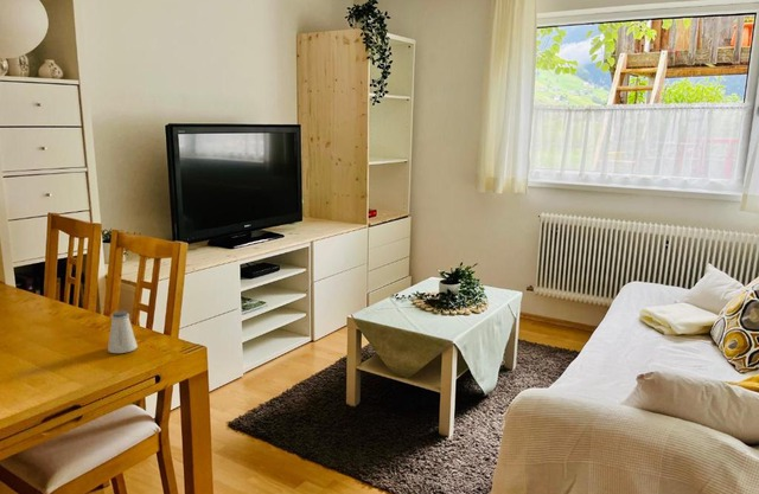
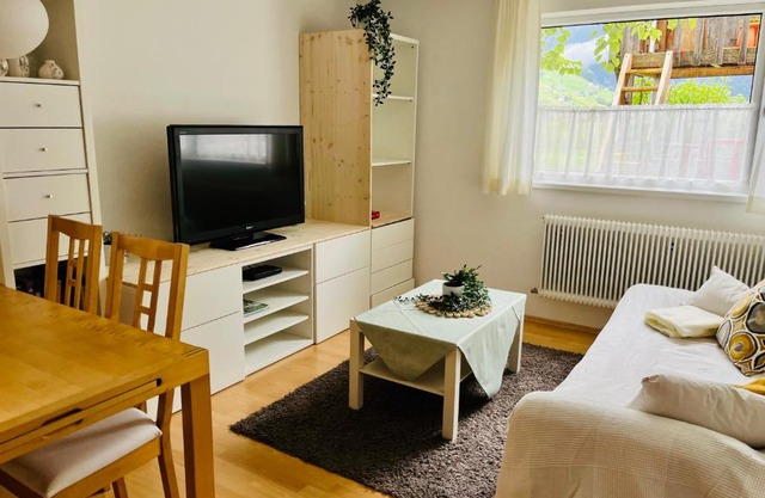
- saltshaker (121, 331)
